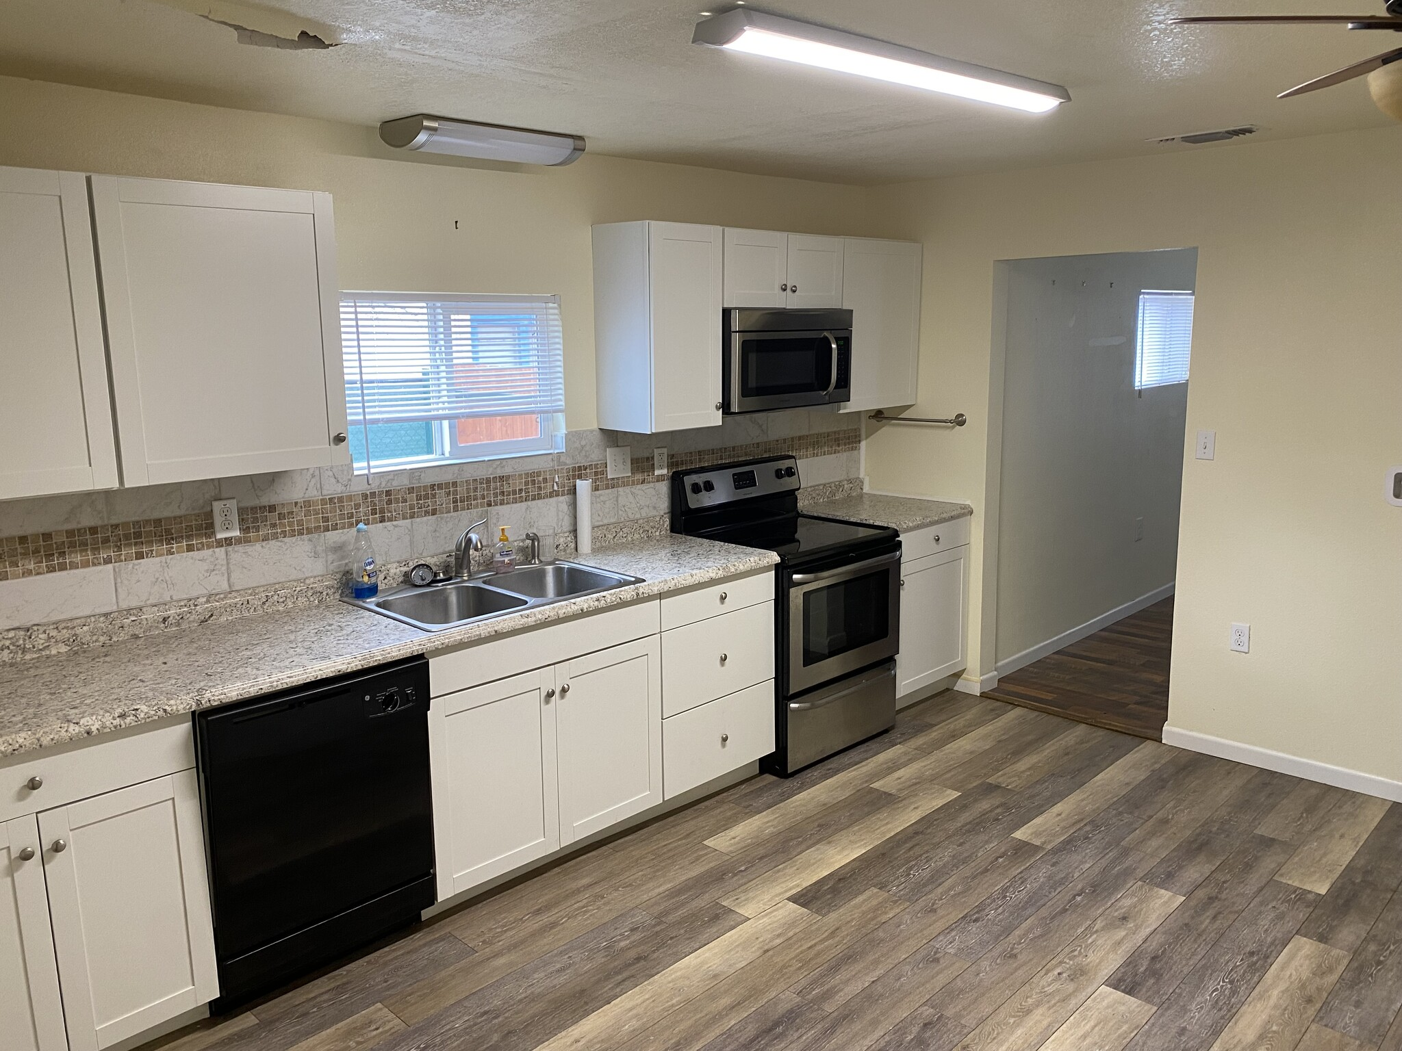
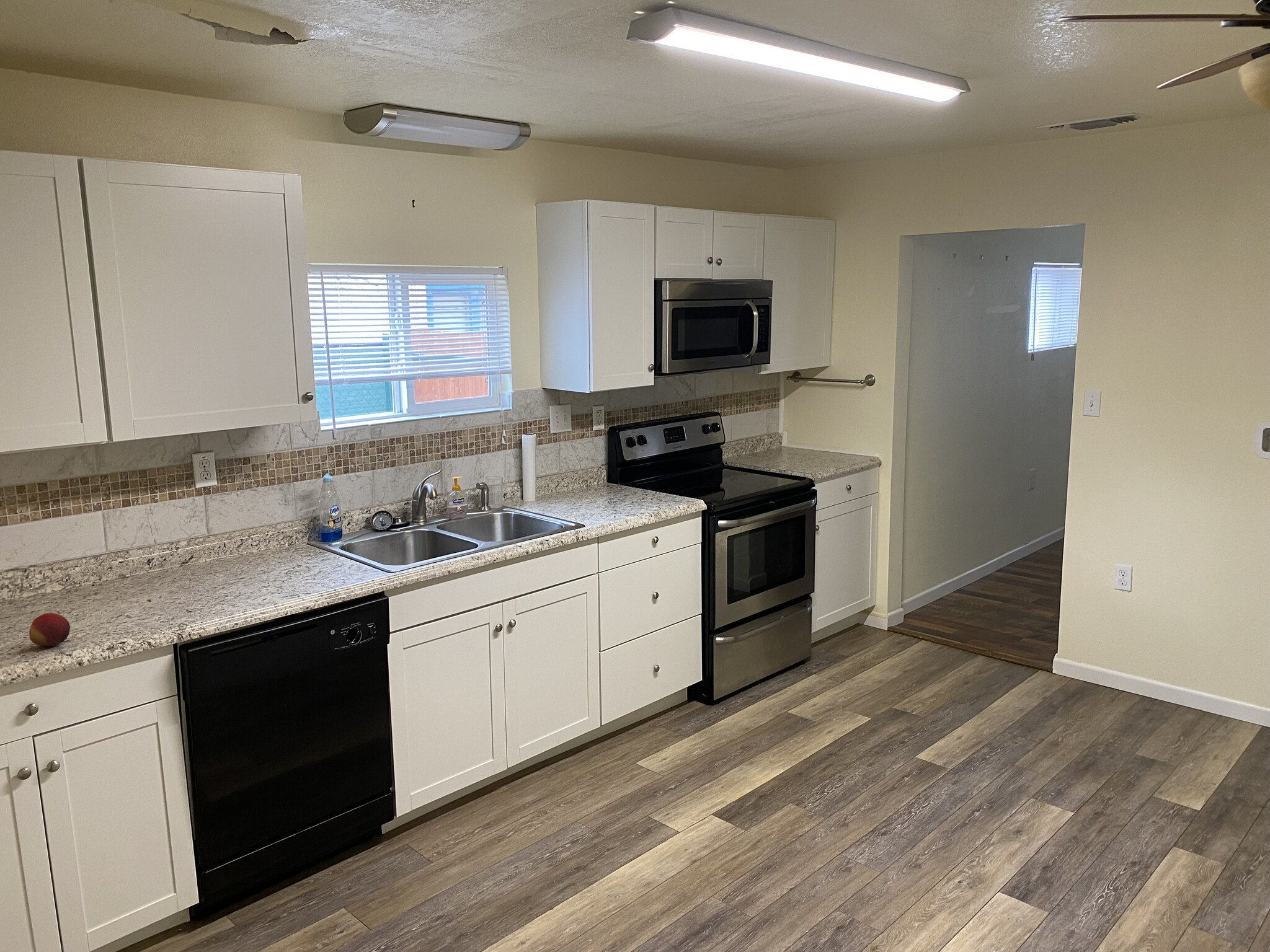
+ fruit (49, 629)
